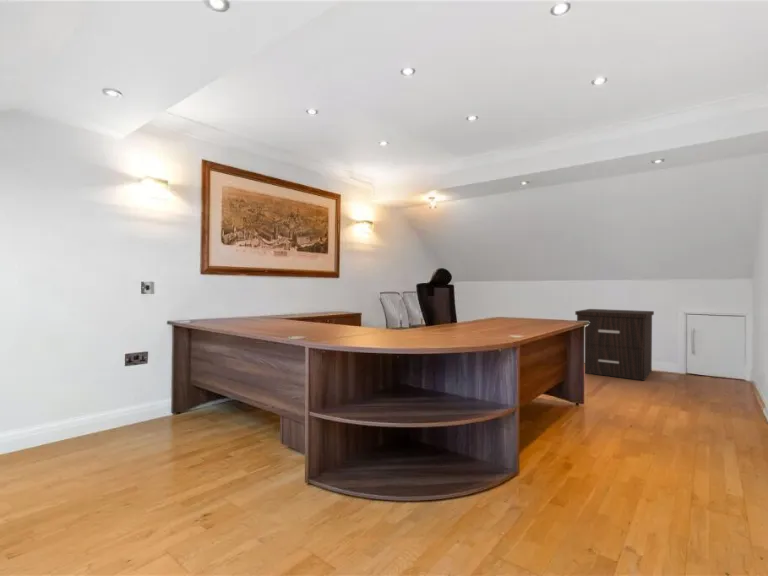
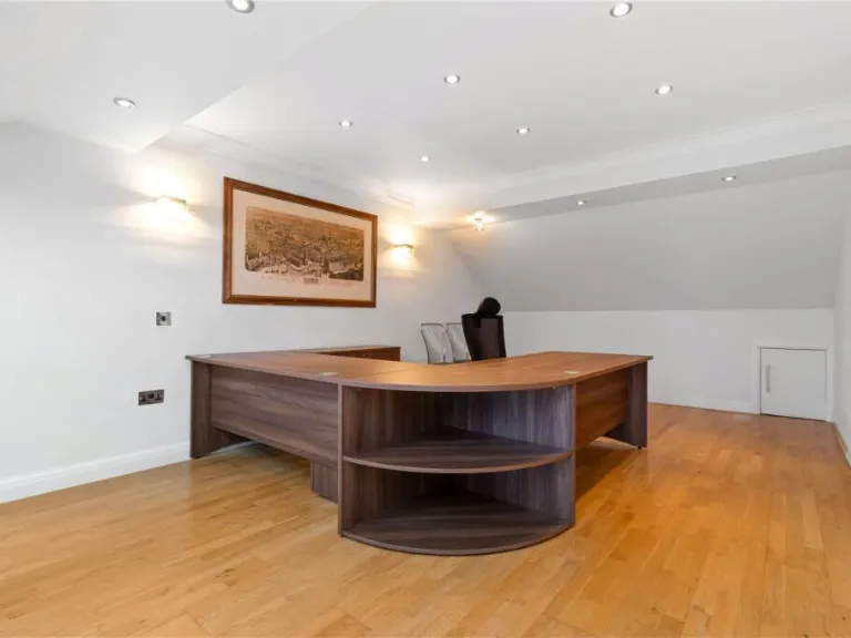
- nightstand (614, 341)
